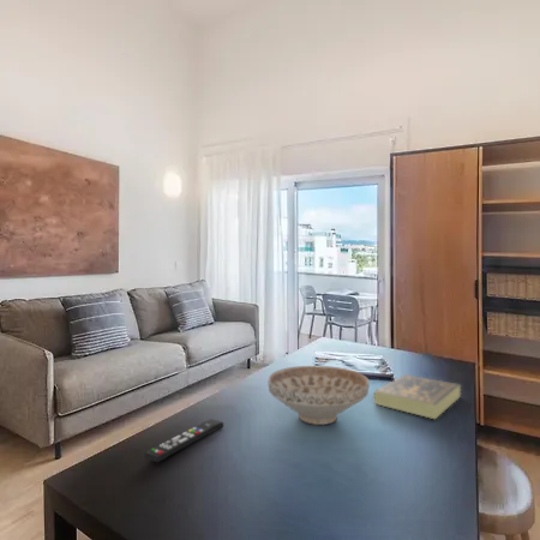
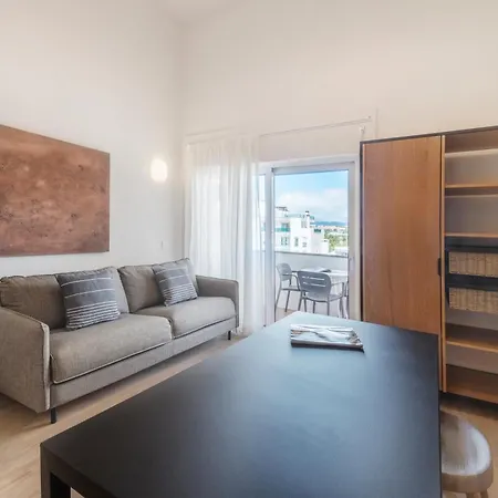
- remote control (187, 438)
- book (418, 394)
- decorative bowl (317, 397)
